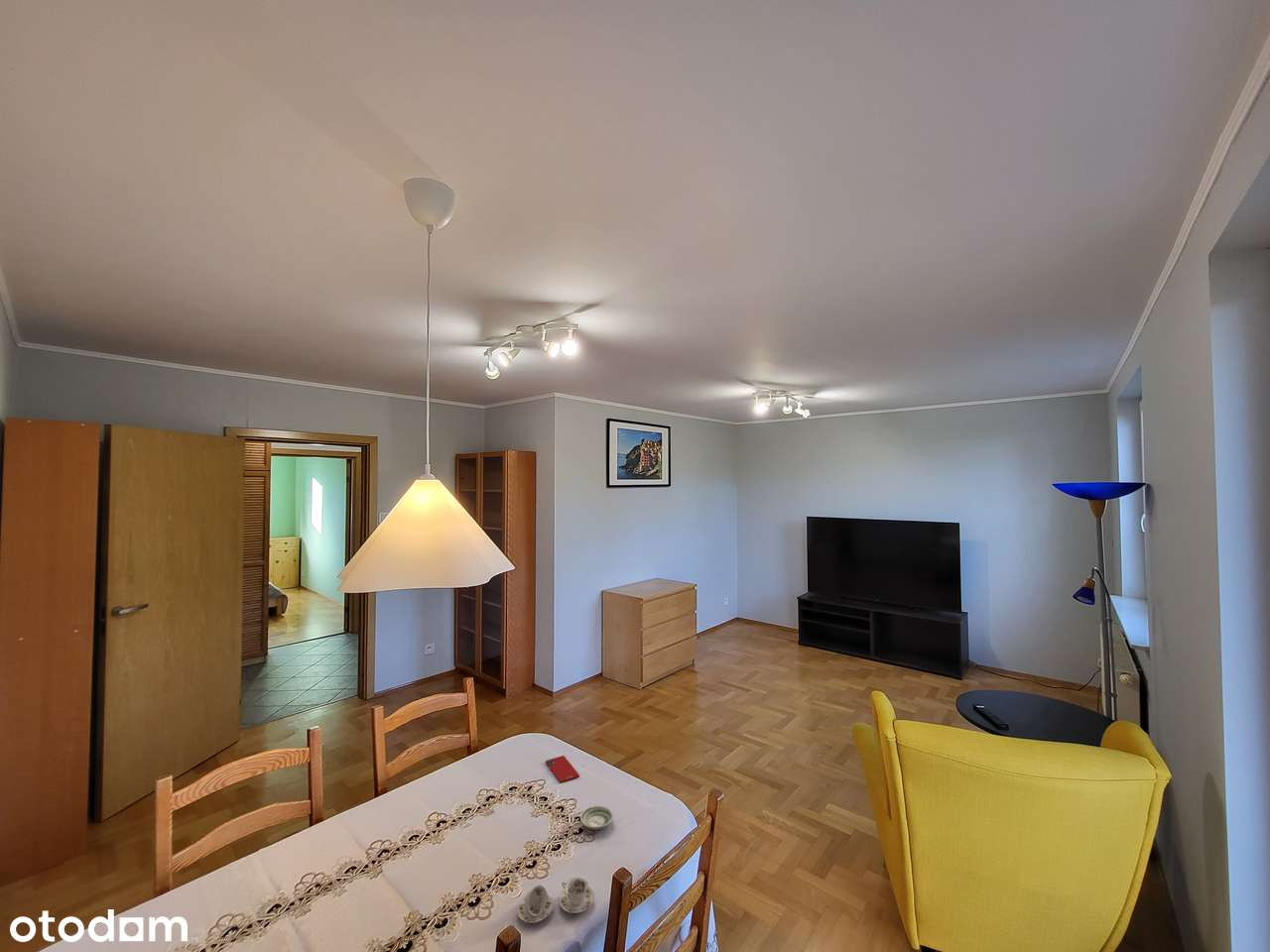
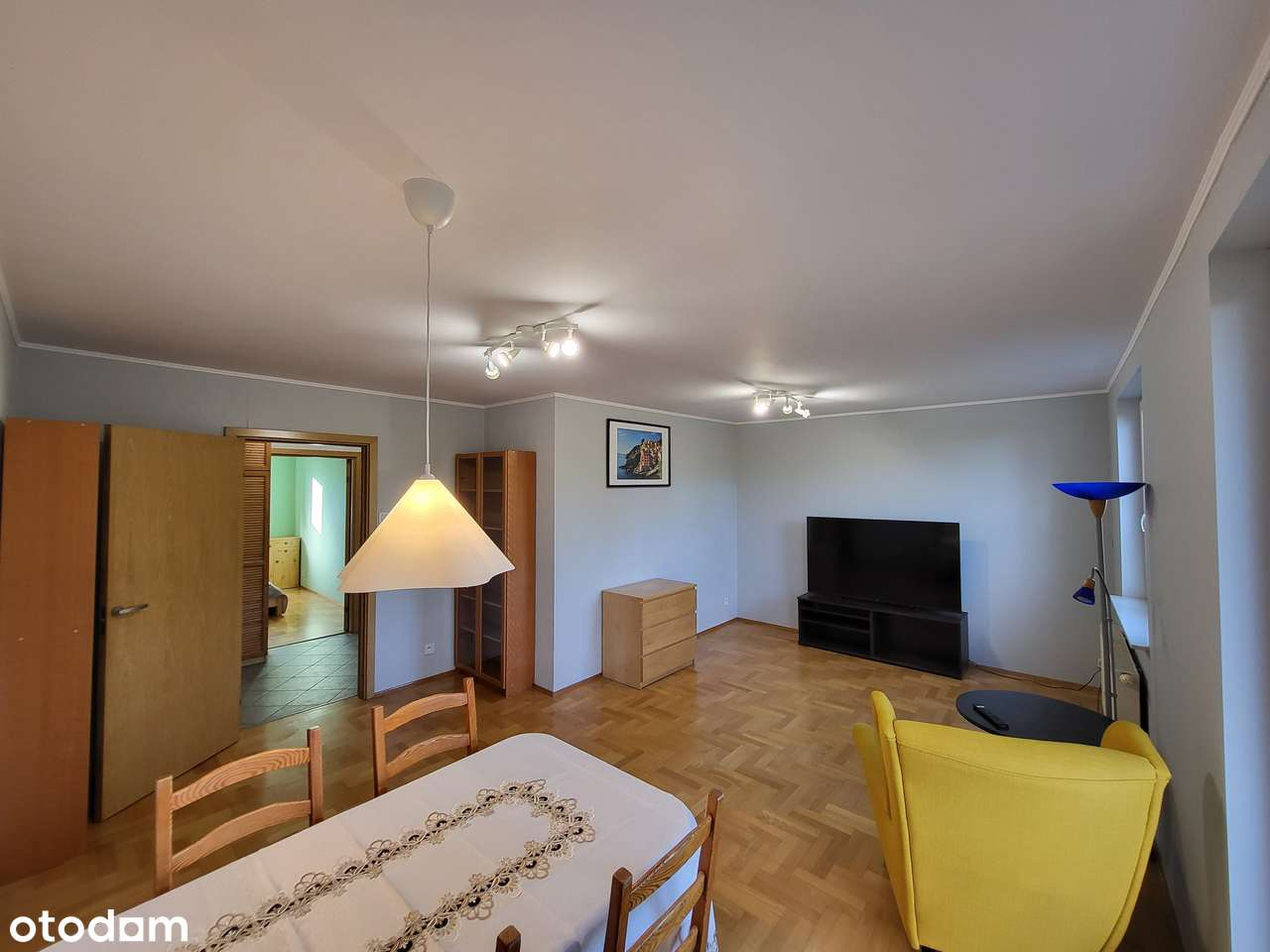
- saucer (596, 819)
- smartphone (562, 768)
- chinaware (560, 895)
